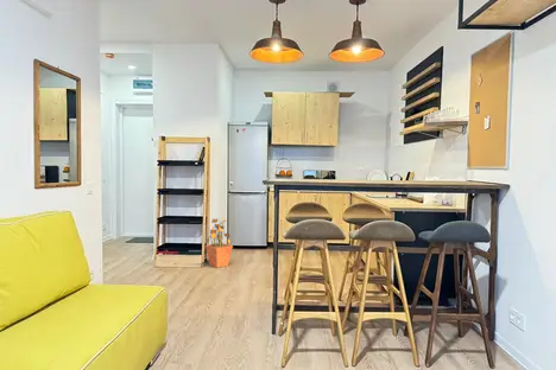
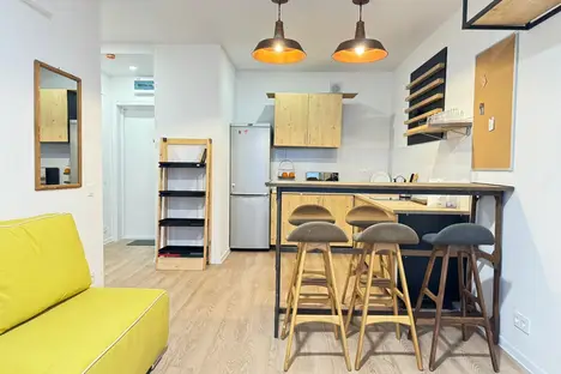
- potted plant (219, 241)
